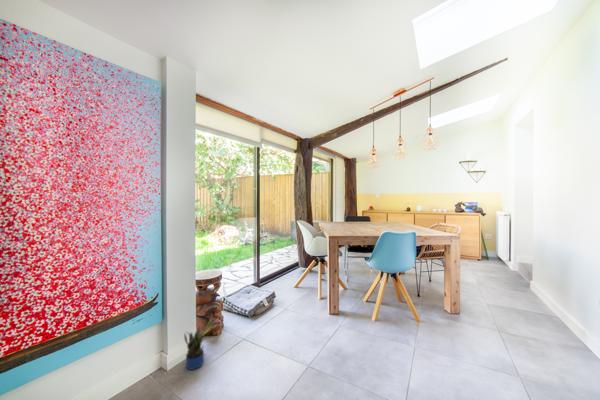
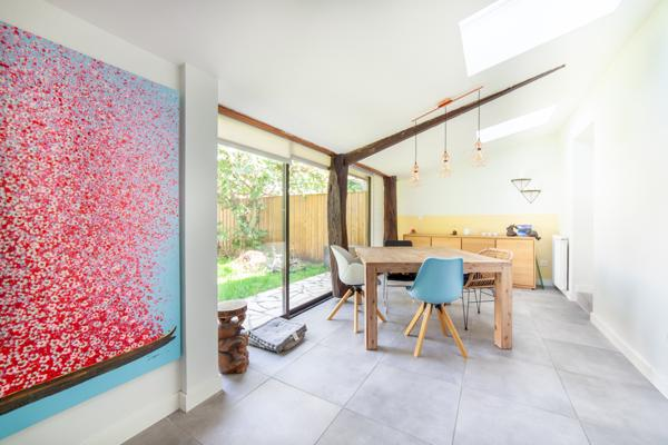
- potted plant (198, 340)
